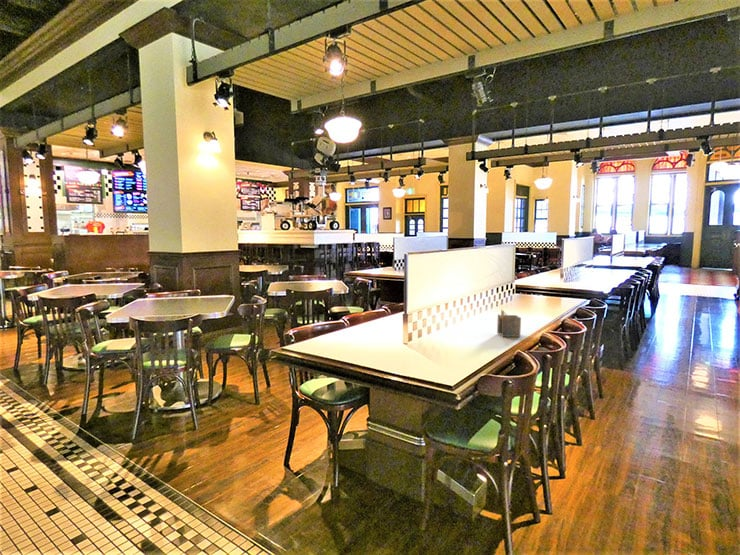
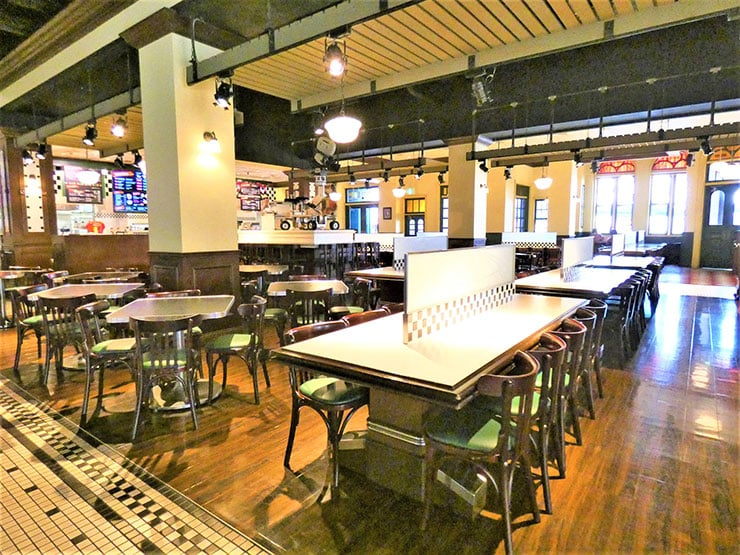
- napkin holder (508, 322)
